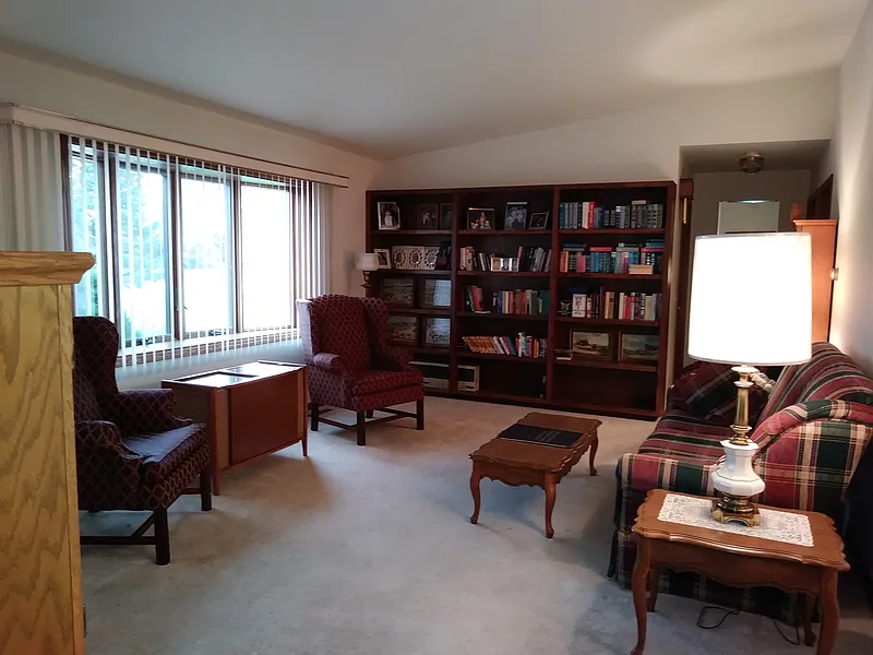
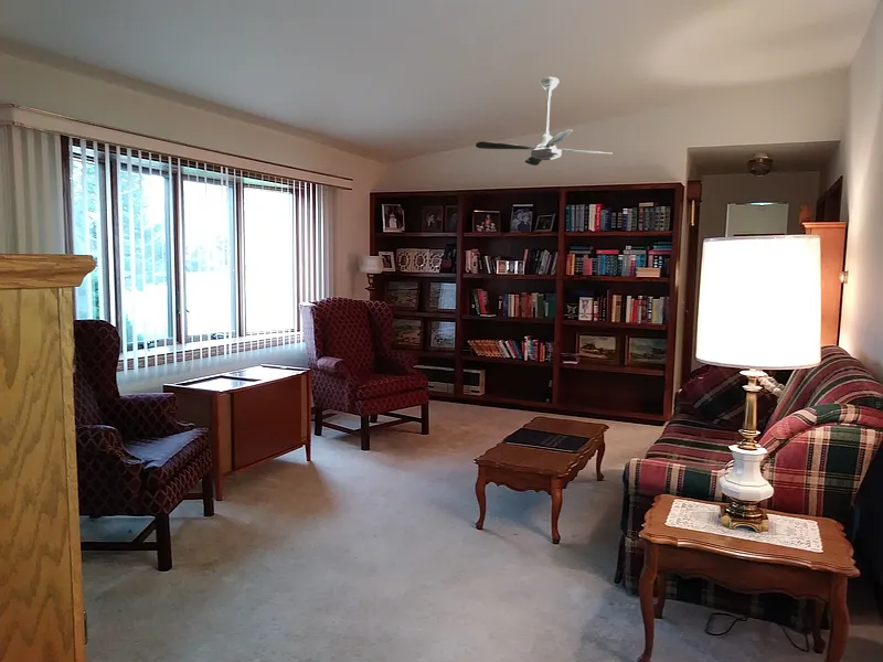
+ ceiling fan (546, 118)
